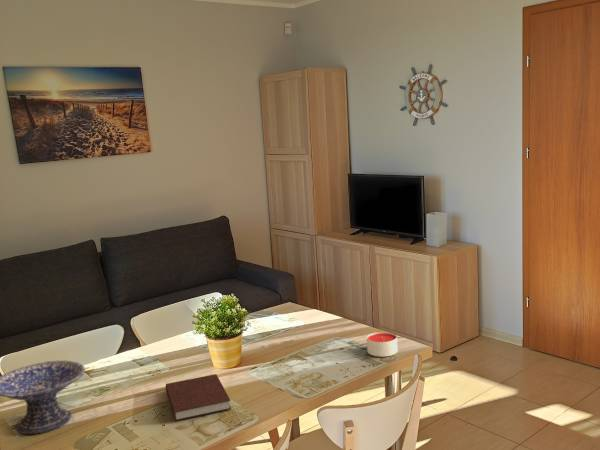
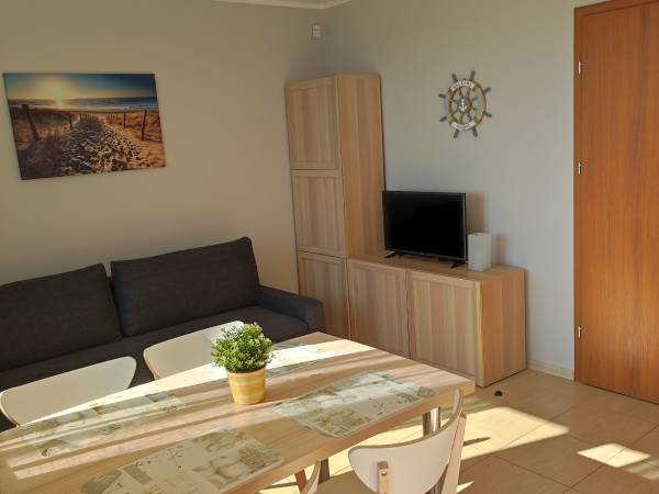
- candle (382, 343)
- notebook (197, 395)
- decorative bowl (41, 399)
